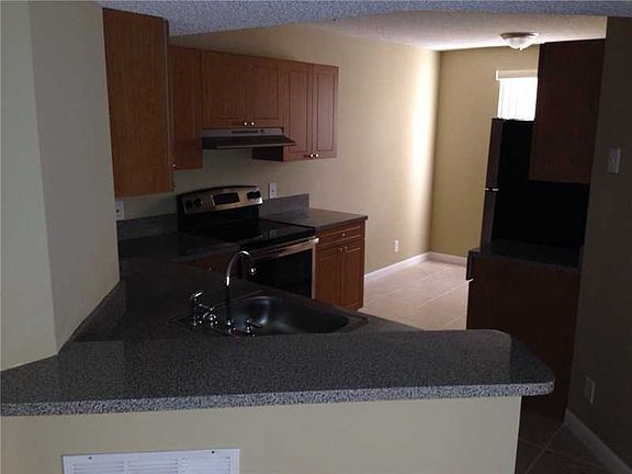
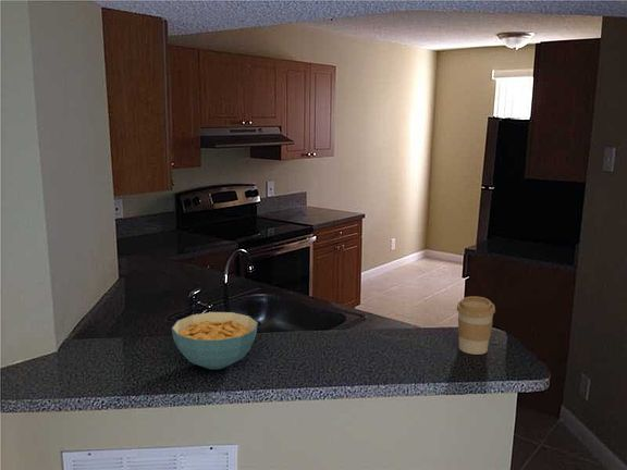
+ coffee cup (475, 324)
+ cereal bowl (216, 344)
